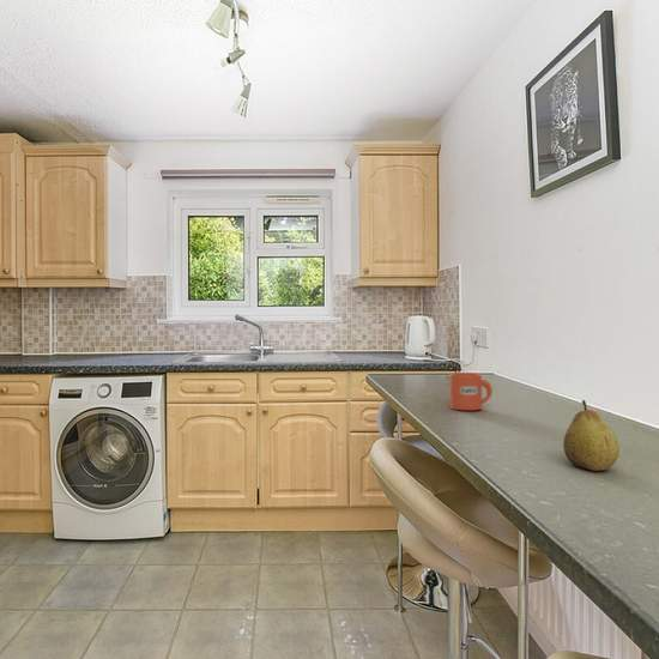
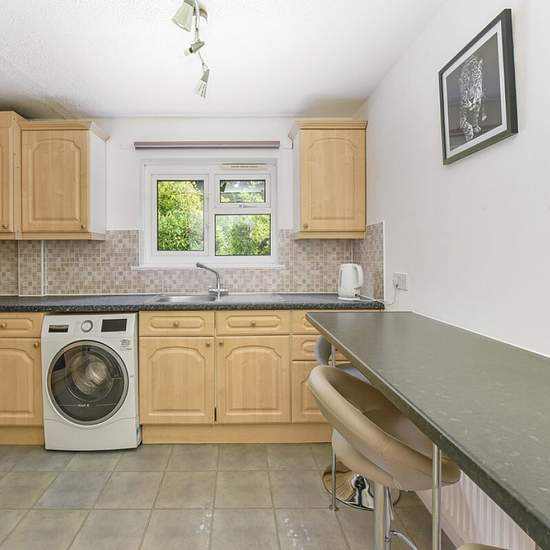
- mug (471, 391)
- fruit (590, 434)
